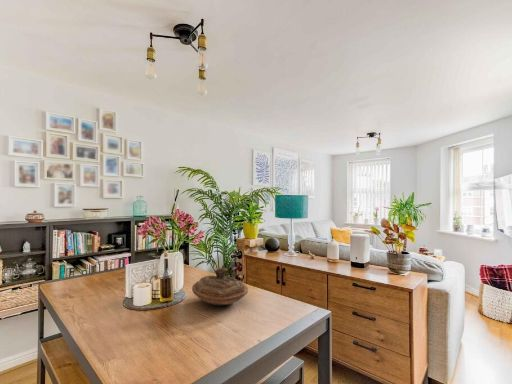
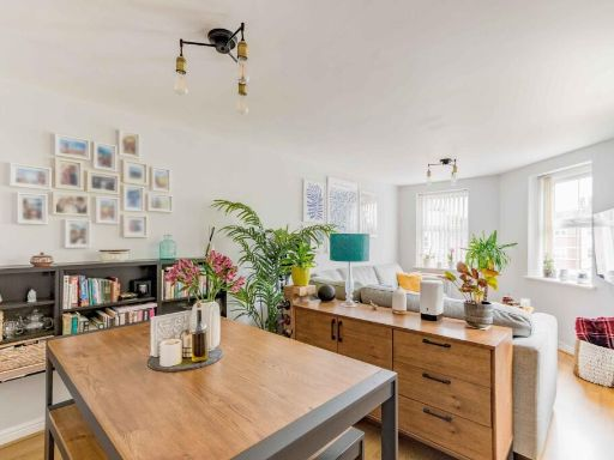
- decorative bowl (220, 285)
